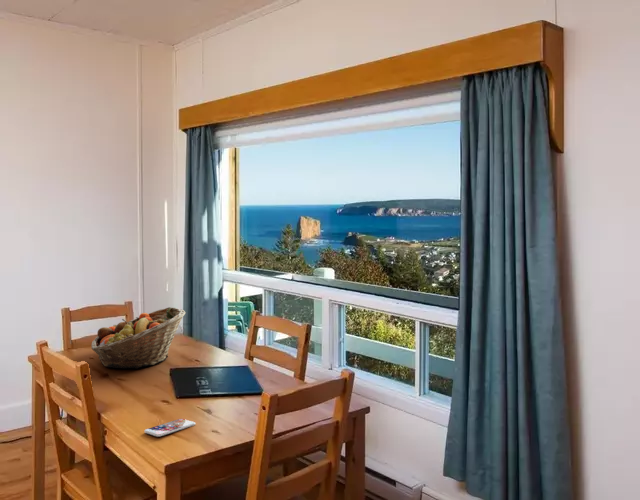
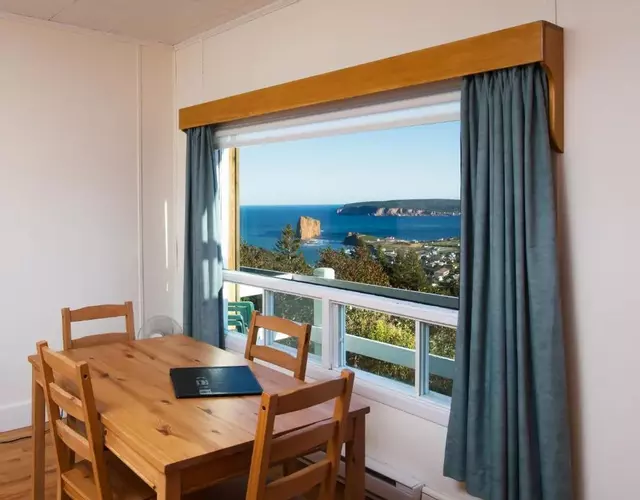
- fruit basket (139, 335)
- smartphone (170, 427)
